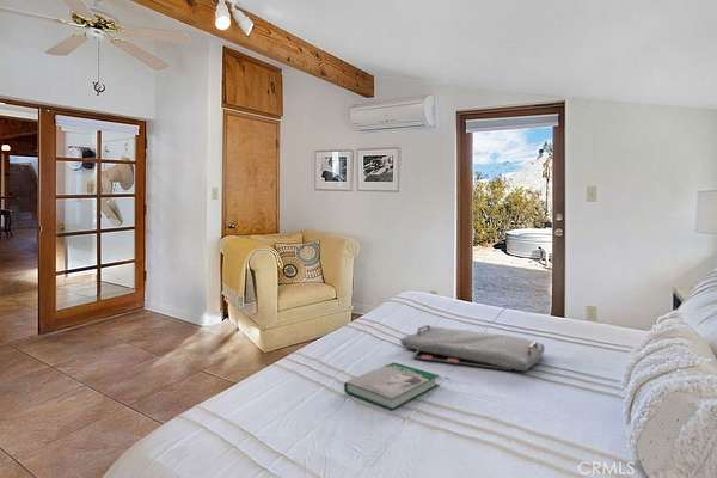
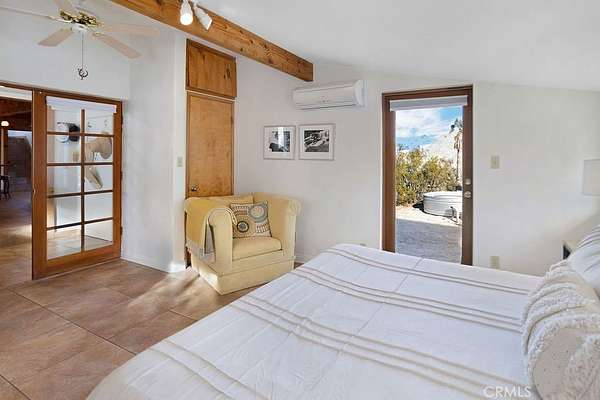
- serving tray (468, 344)
- book (392, 382)
